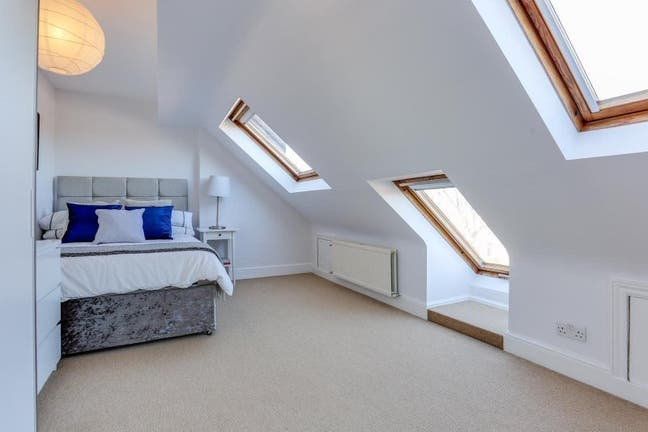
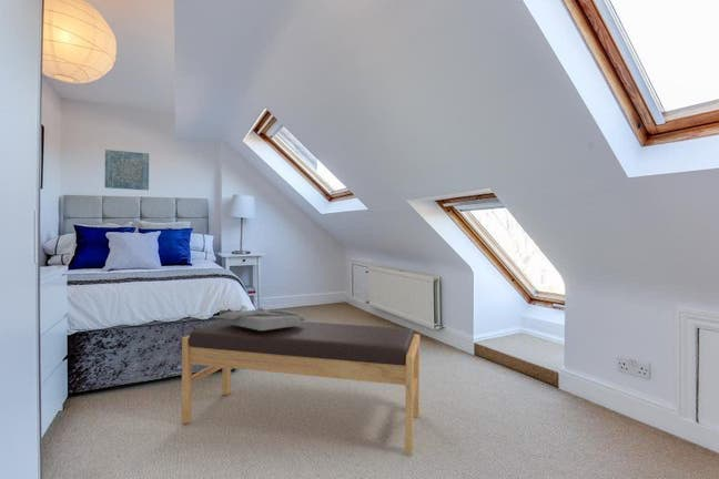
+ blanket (261, 317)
+ bench (303, 374)
+ wall art (126, 170)
